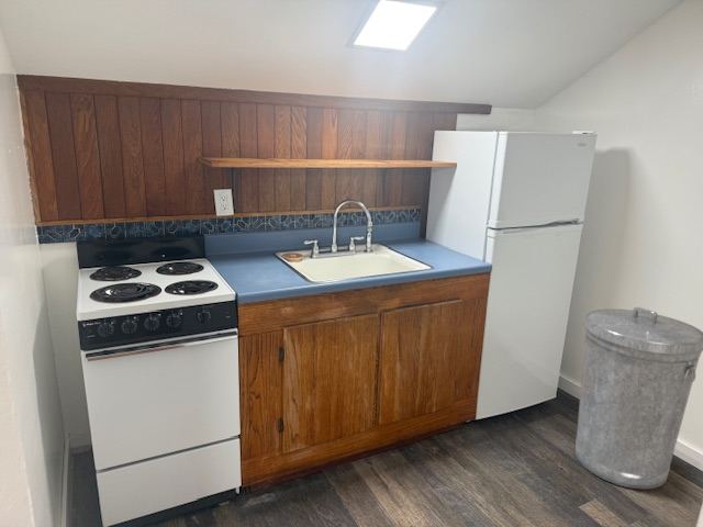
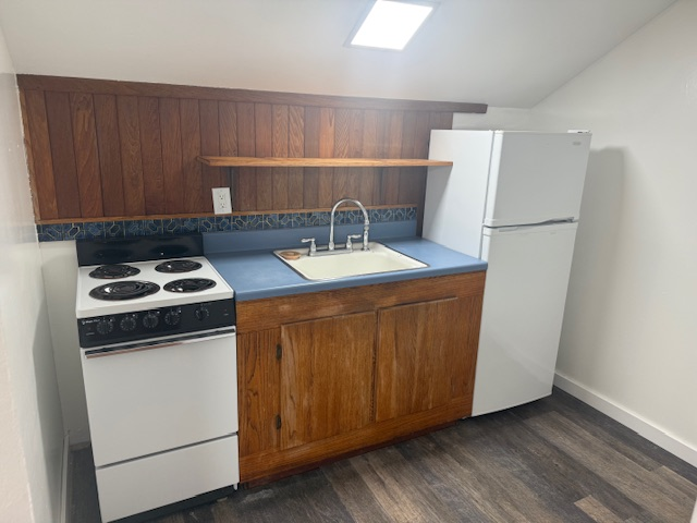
- trash can (632, 389)
